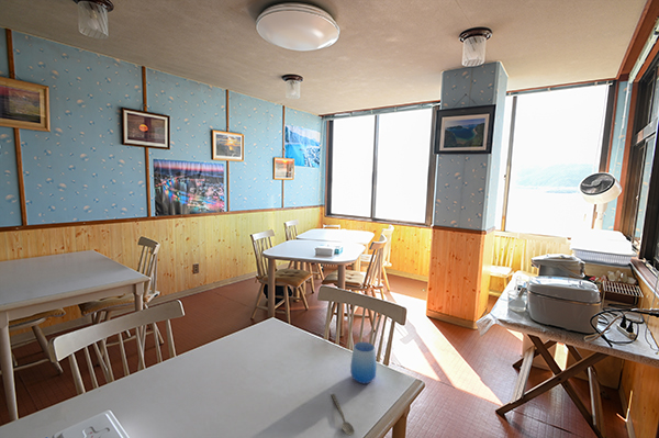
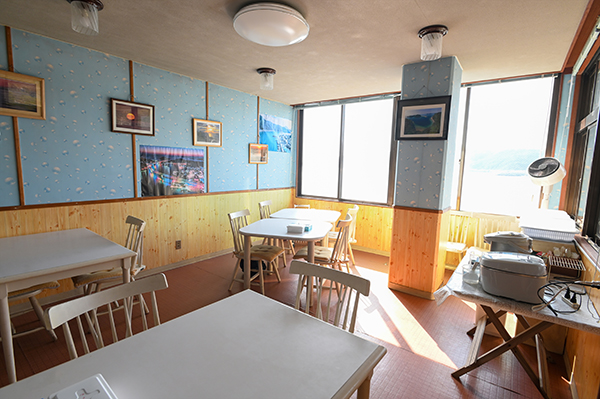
- spoon (340, 413)
- cup (364, 362)
